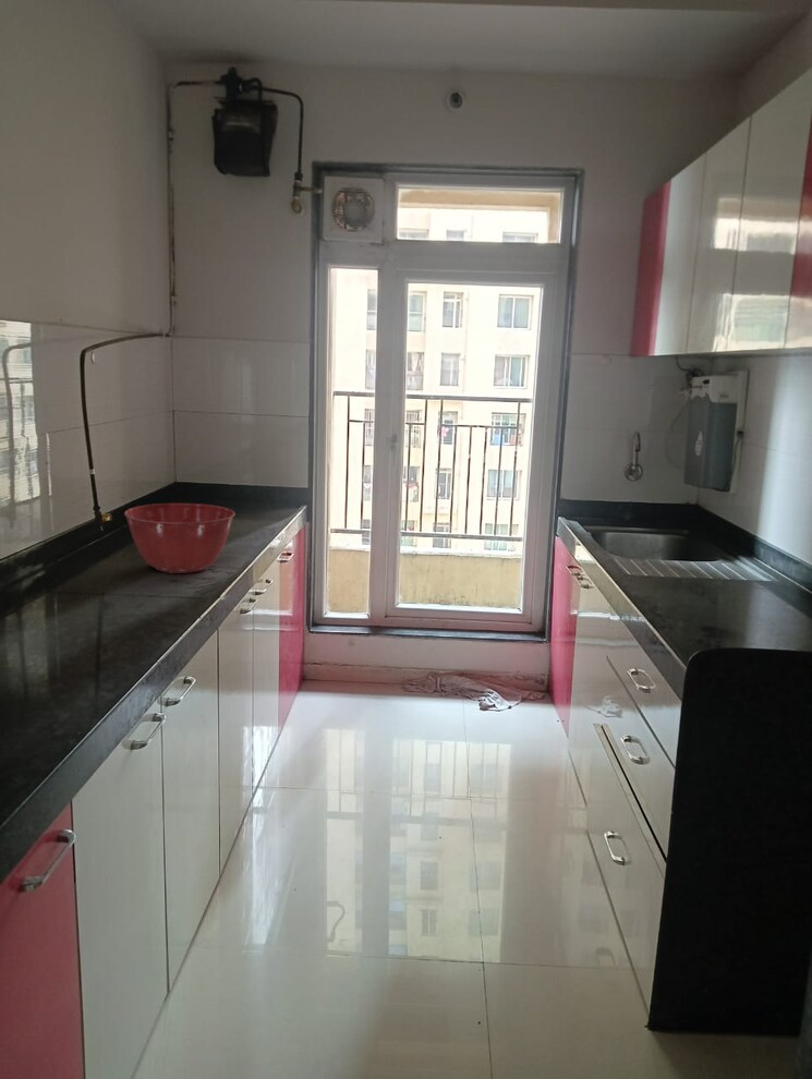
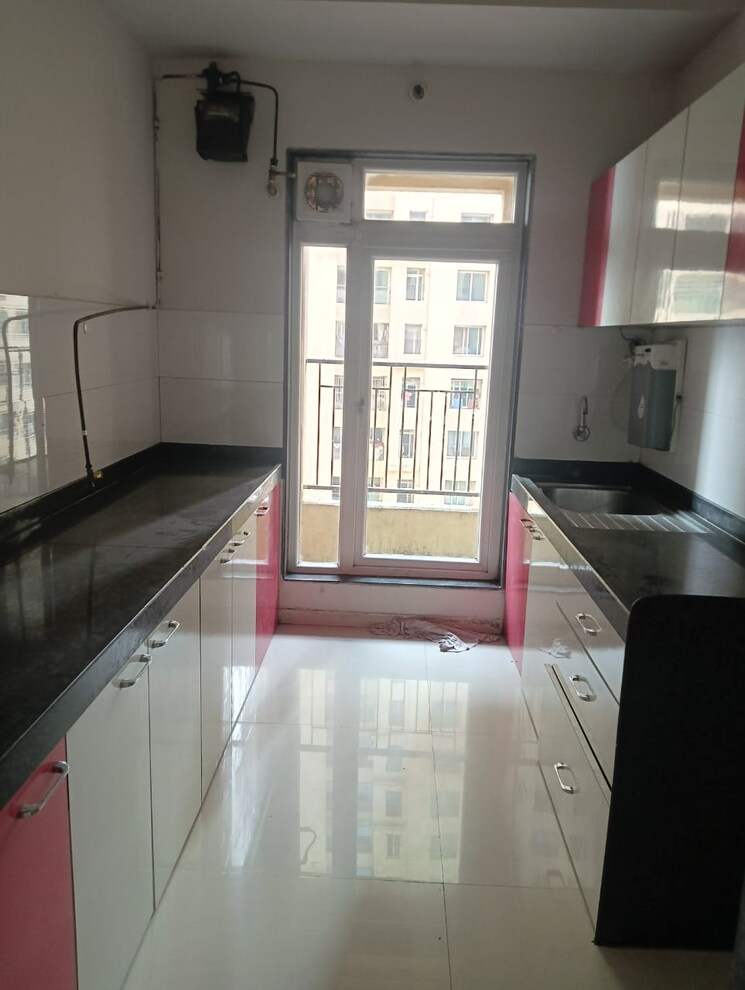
- mixing bowl (181, 540)
